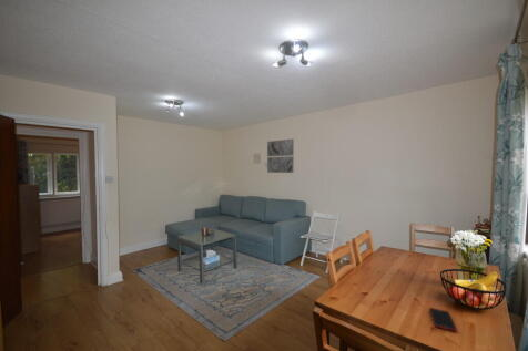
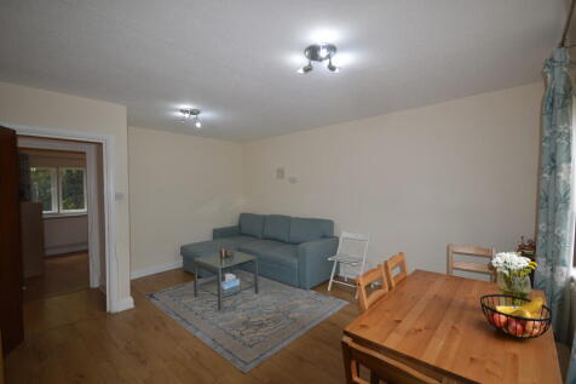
- cell phone (441, 319)
- wall art (280, 155)
